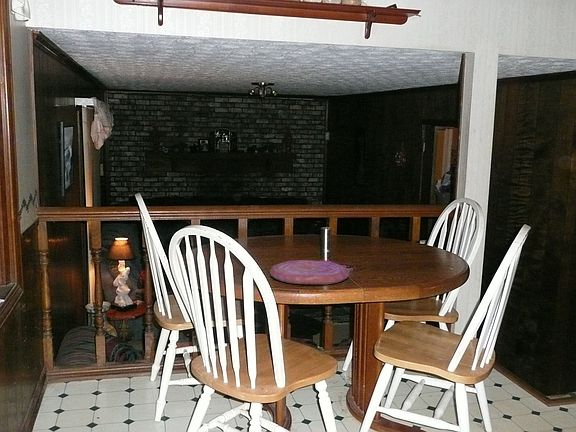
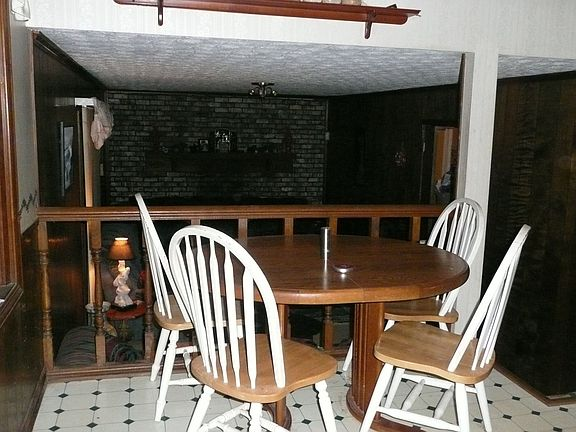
- plate (309, 271)
